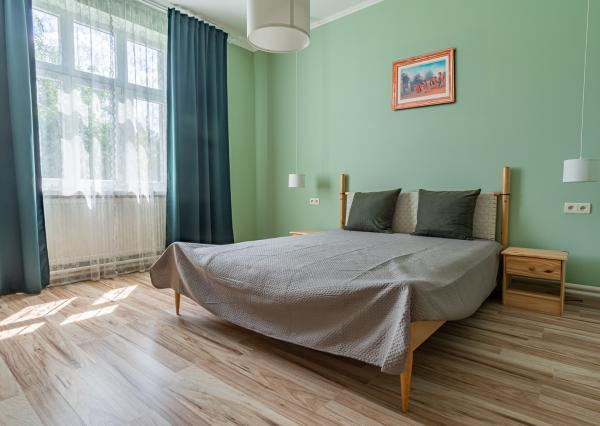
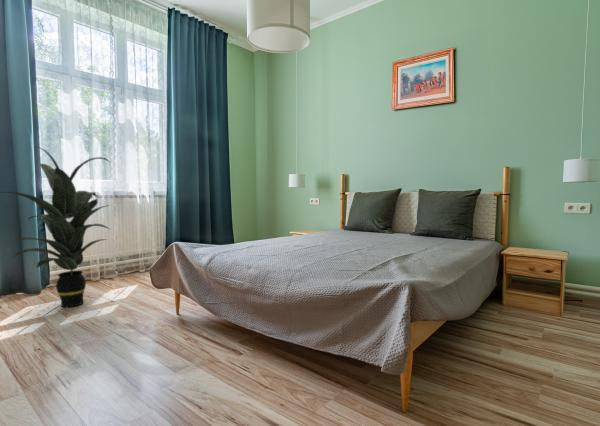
+ indoor plant (61, 227)
